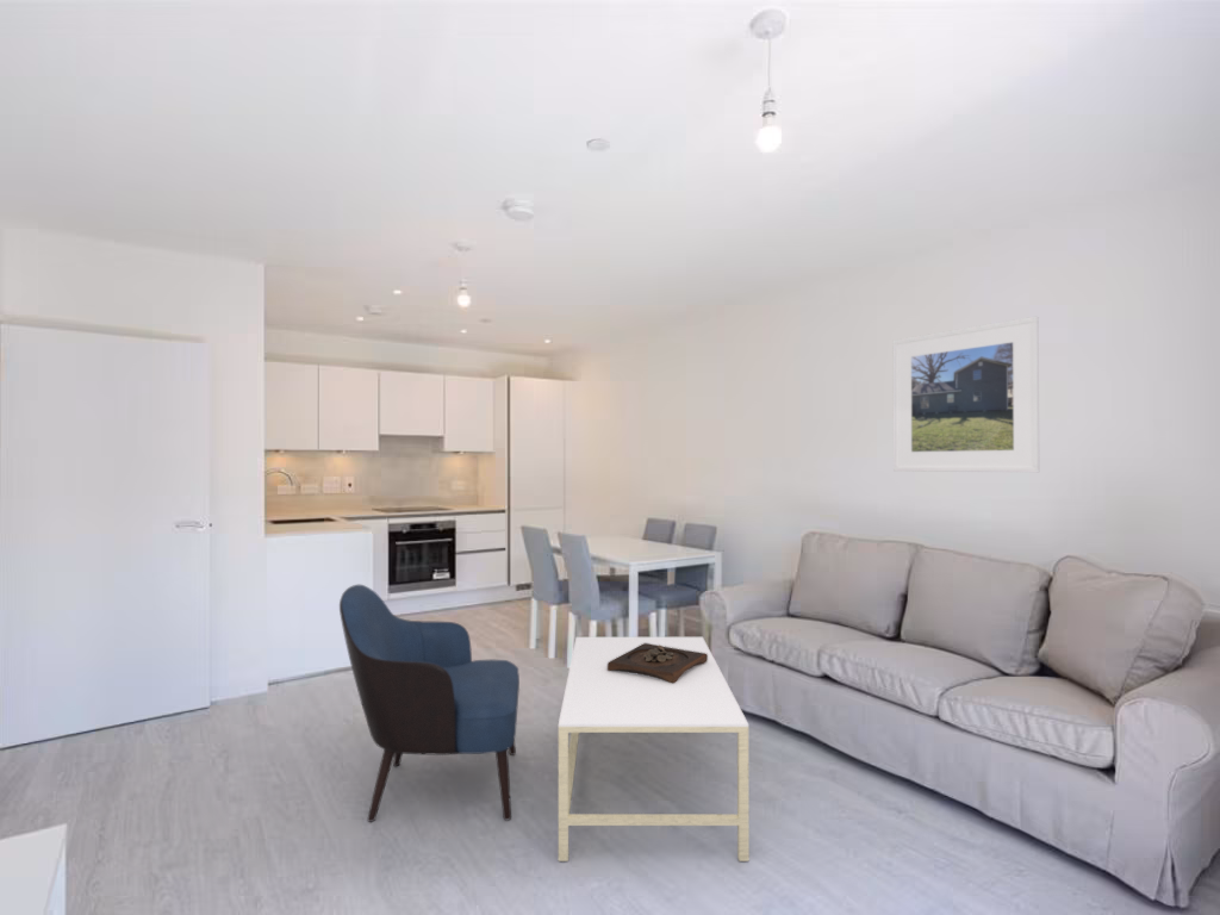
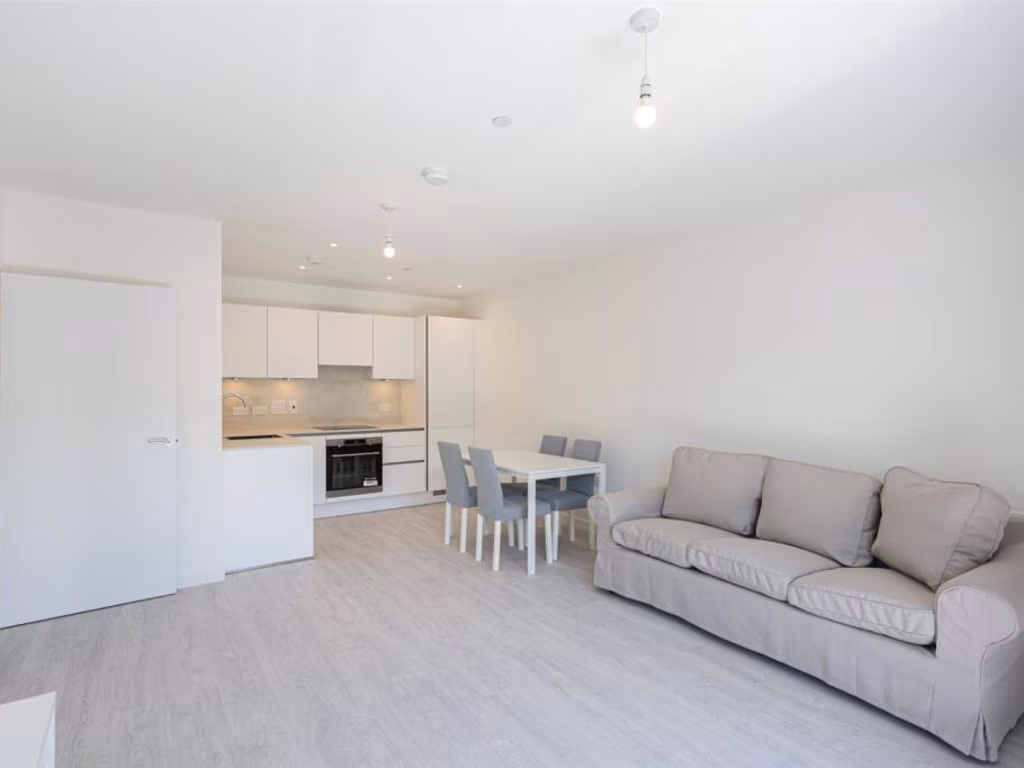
- coffee table (645, 726)
- wooden tray (656, 655)
- armchair (432, 686)
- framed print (959, 400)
